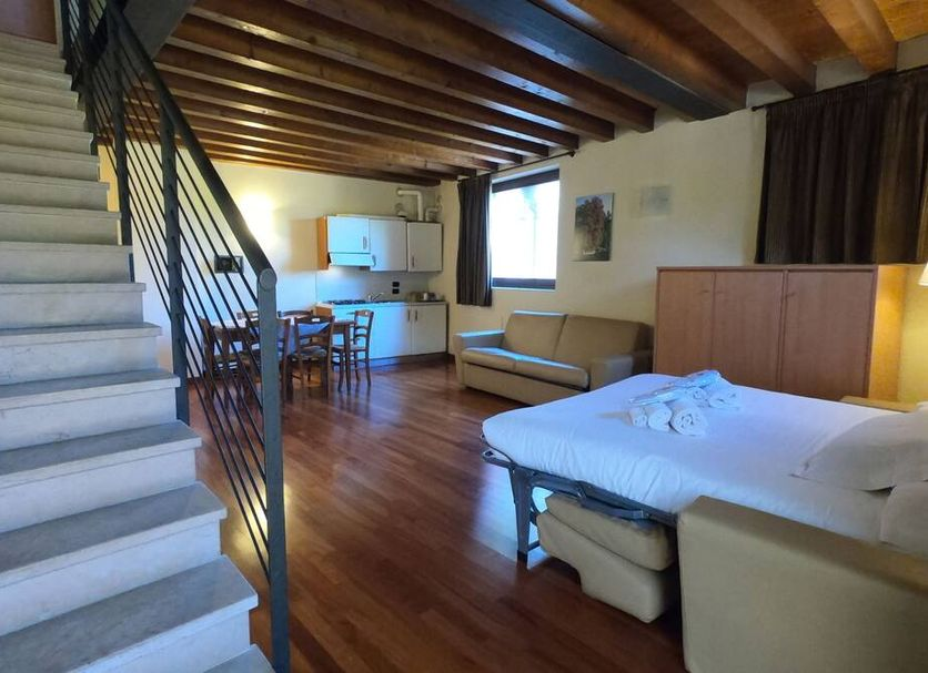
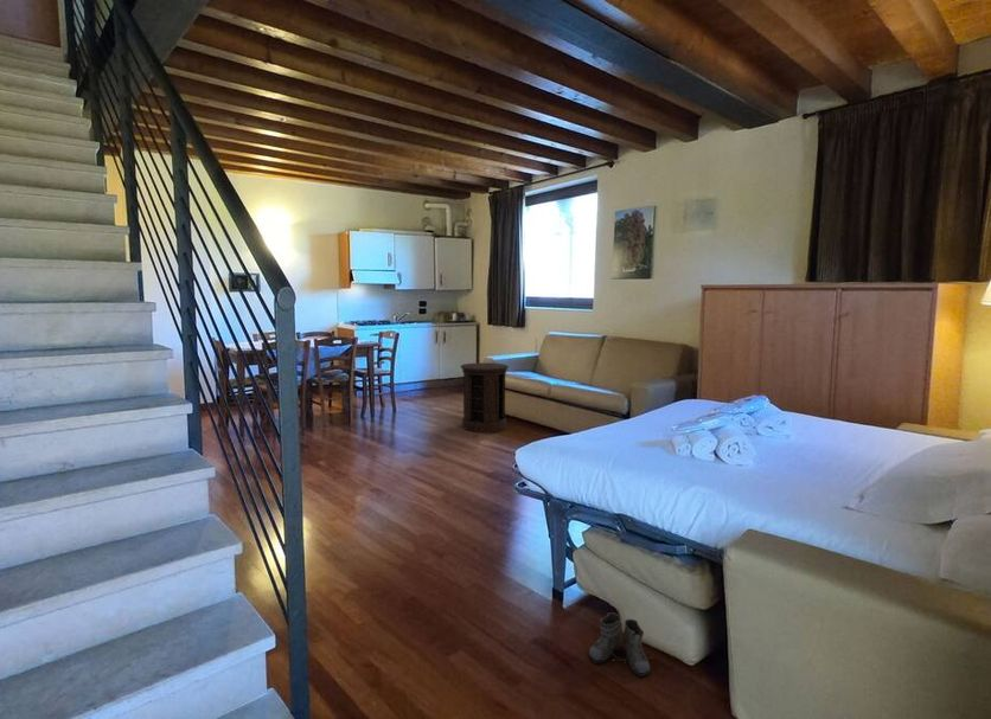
+ boots (618, 640)
+ side table (484, 396)
